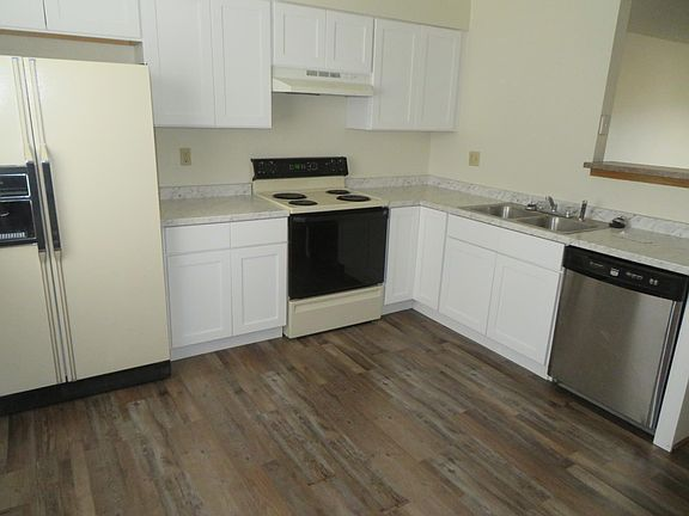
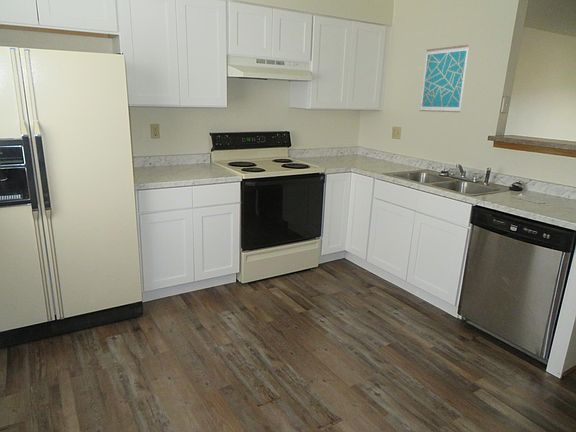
+ wall art (442, 80)
